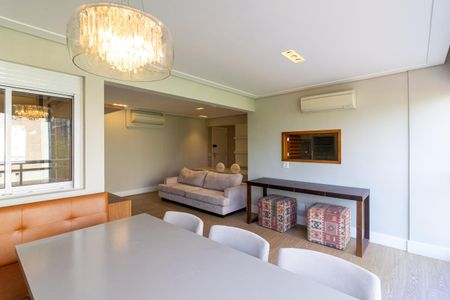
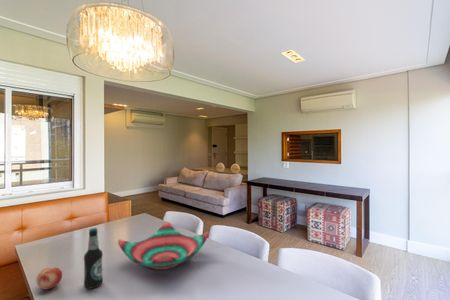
+ bottle (93, 256)
+ fruit (49, 277)
+ decorative bowl (165, 248)
